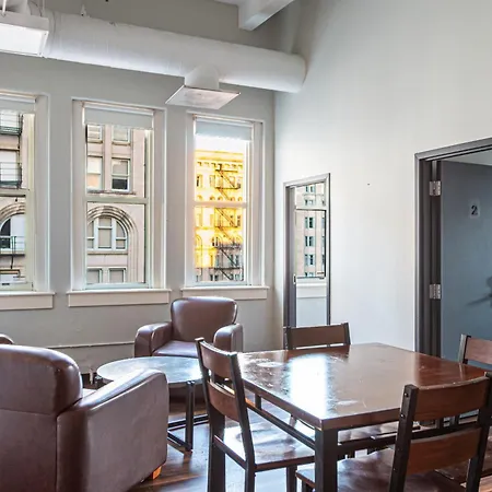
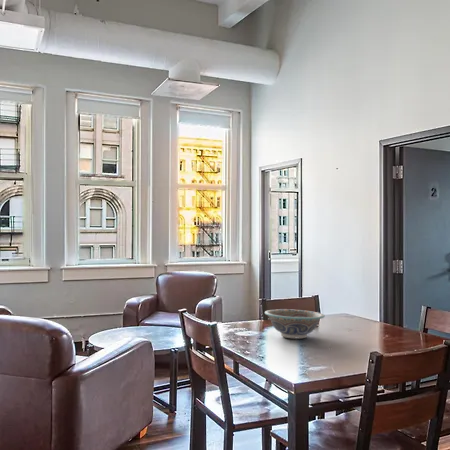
+ decorative bowl (294, 324)
